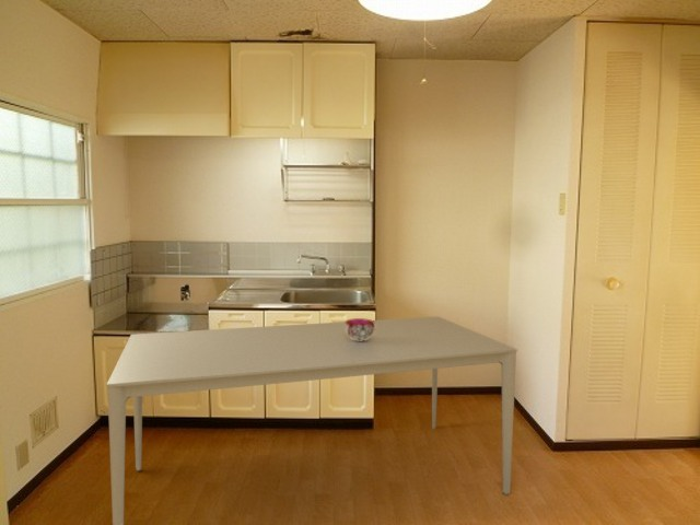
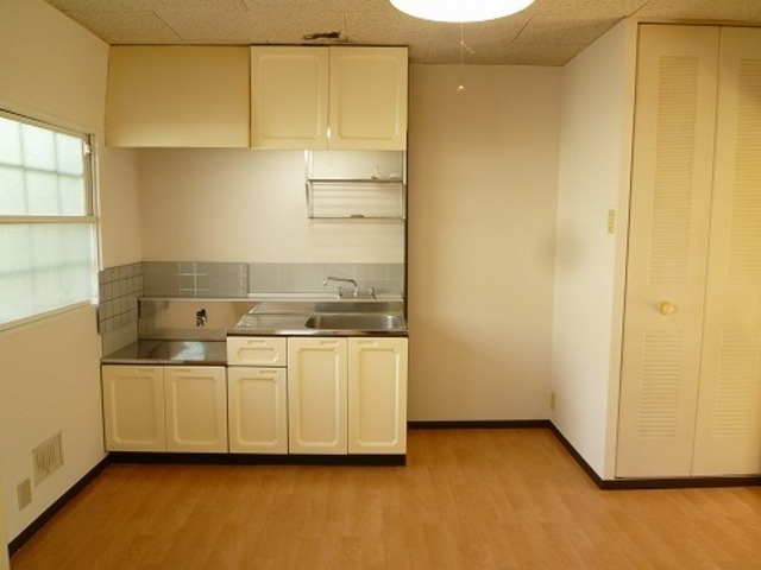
- dining table (313, 380)
- decorative bowl (360, 330)
